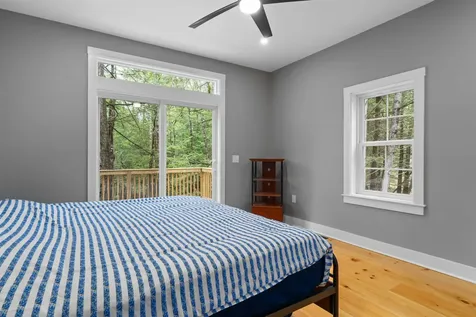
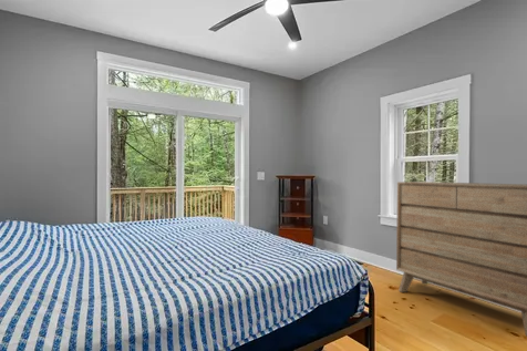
+ dresser (467, 244)
